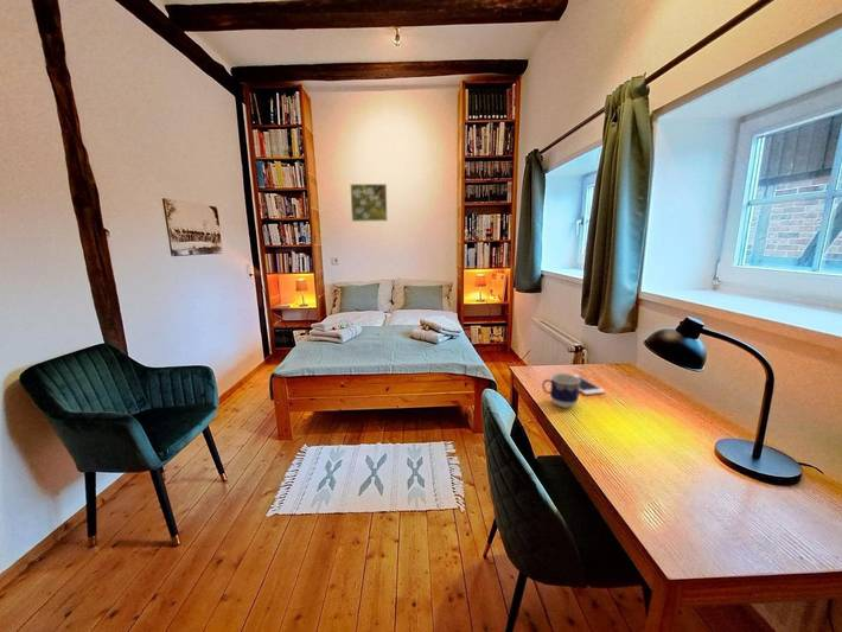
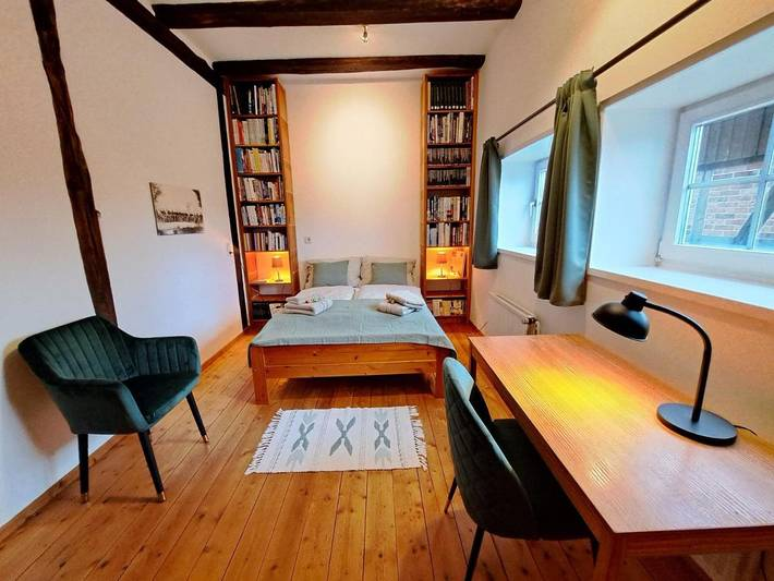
- cup (560, 390)
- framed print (369, 203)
- cell phone (580, 383)
